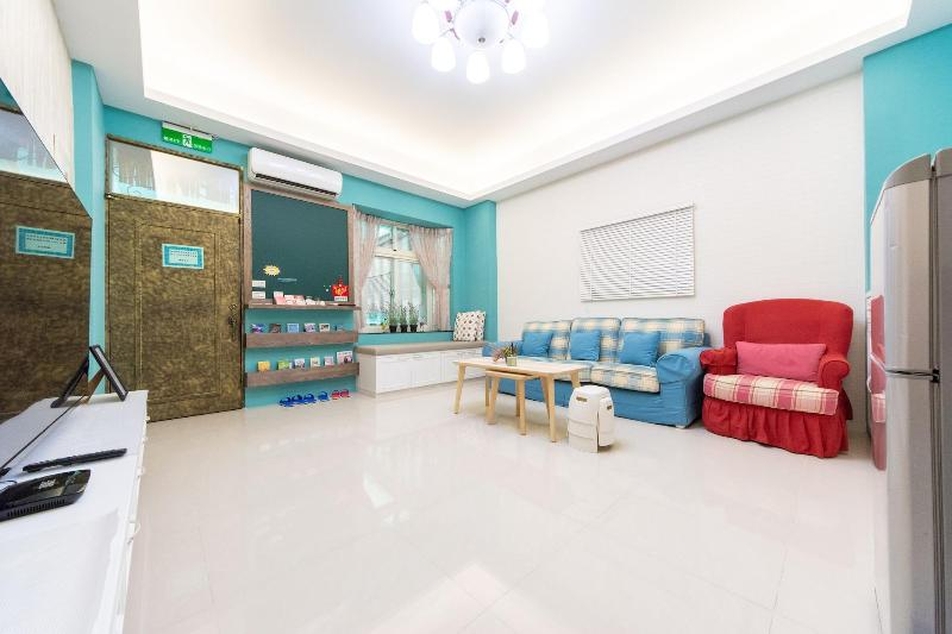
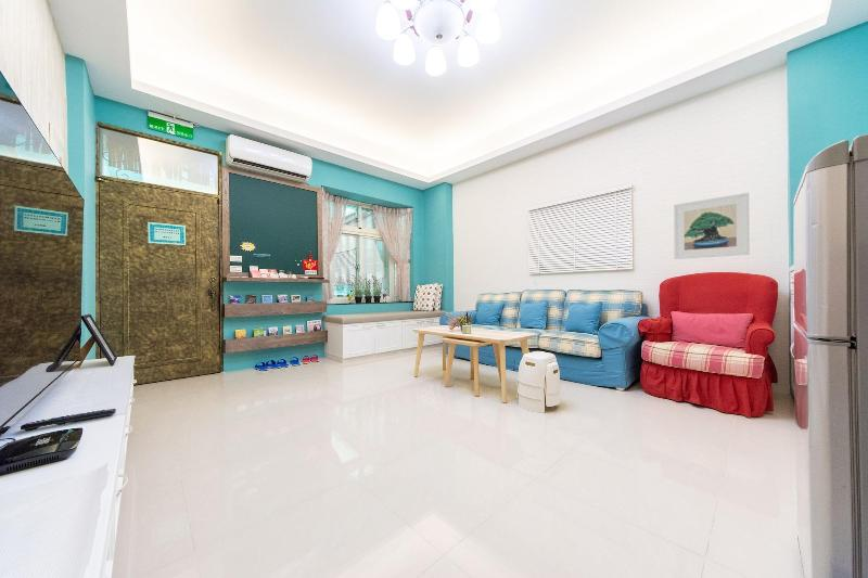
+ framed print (709, 228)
